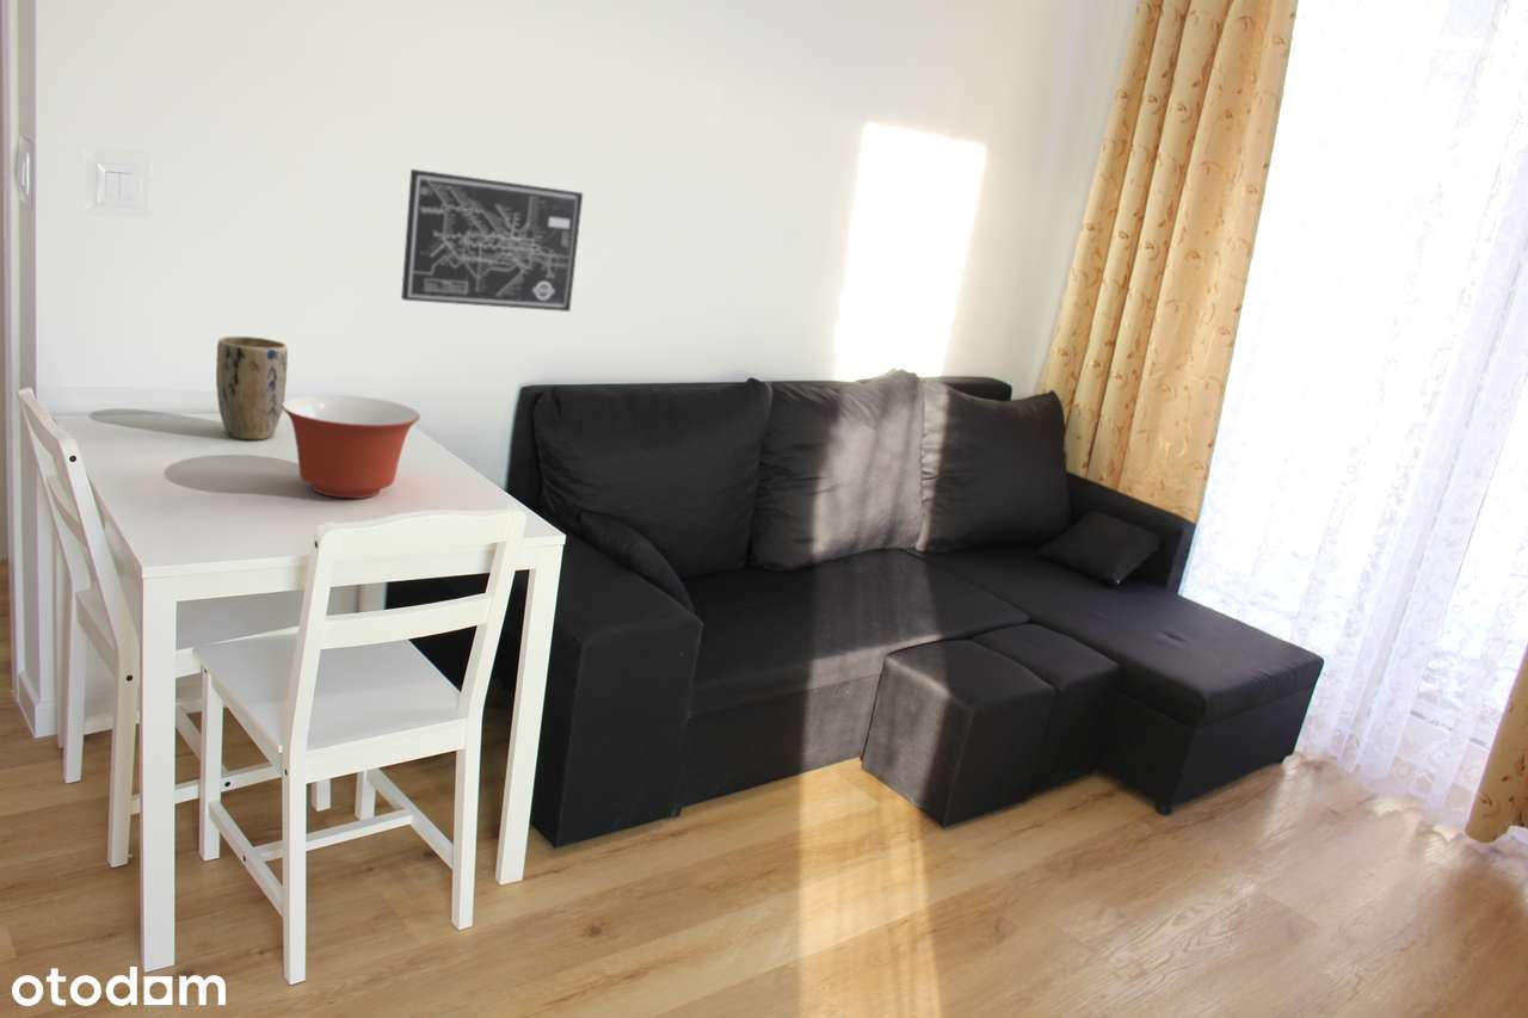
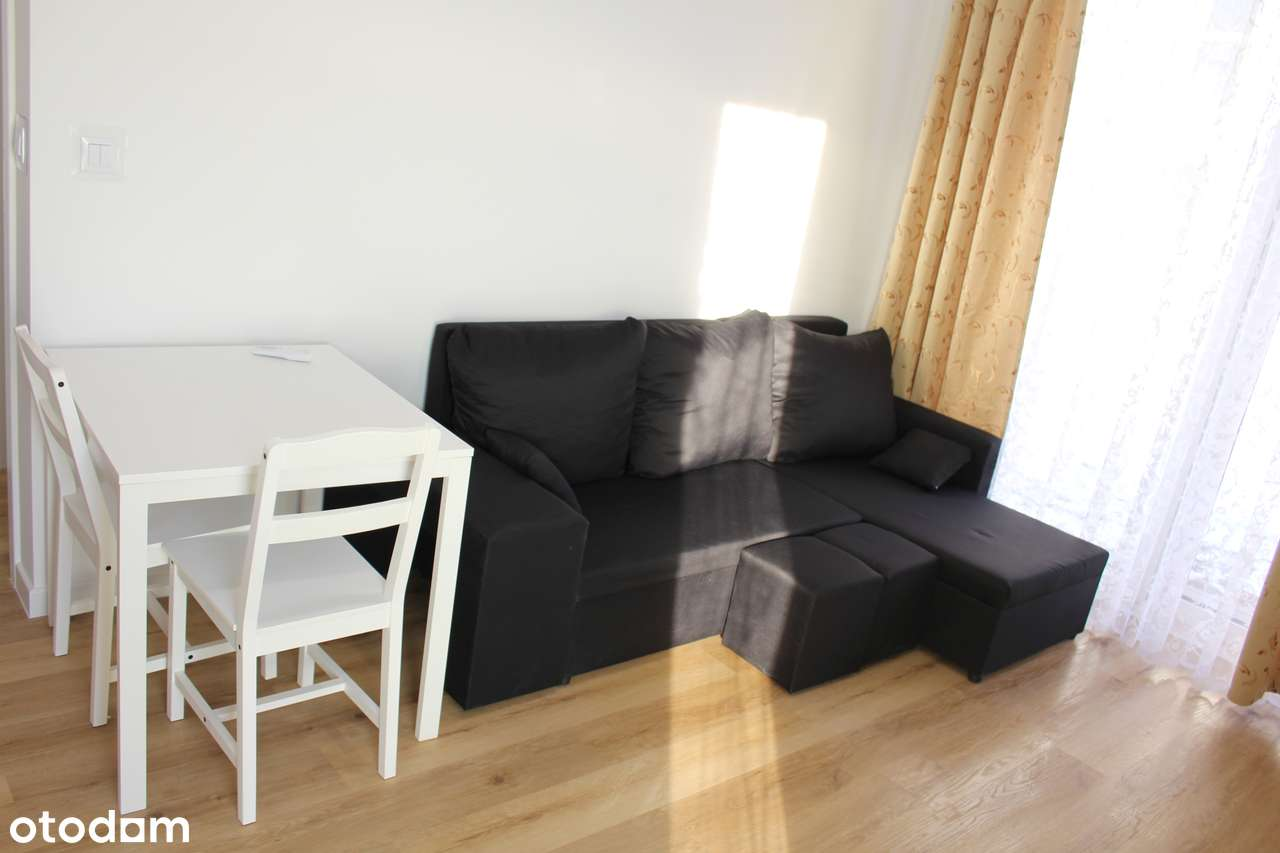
- plant pot (251, 388)
- mixing bowl (349, 449)
- wall art (494, 243)
